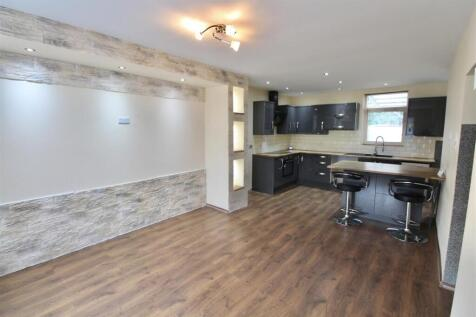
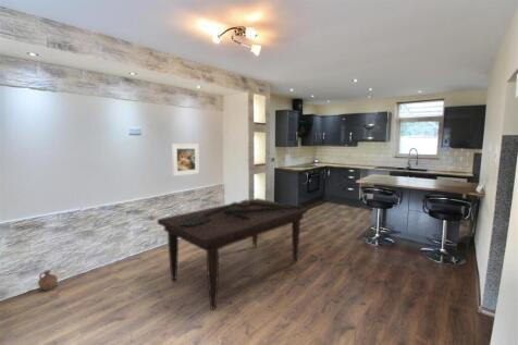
+ ceramic jug (48, 280)
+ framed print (186, 159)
+ dining table (238, 239)
